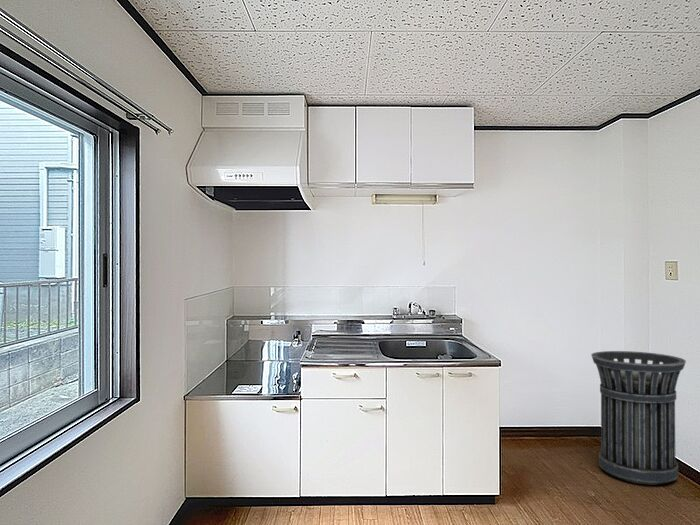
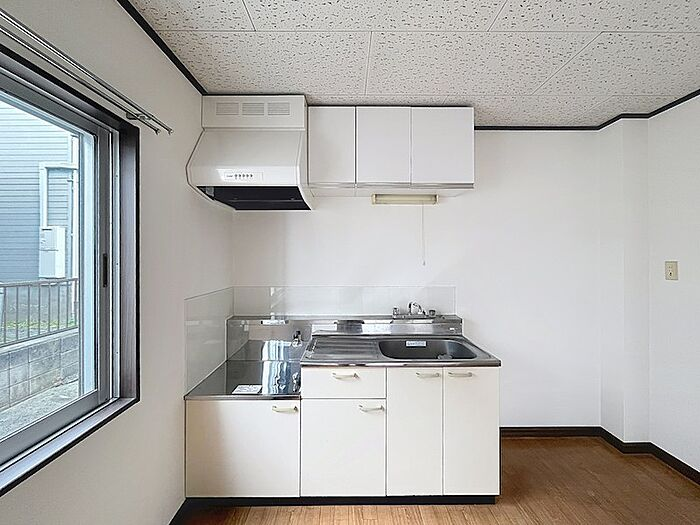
- trash can (637, 414)
